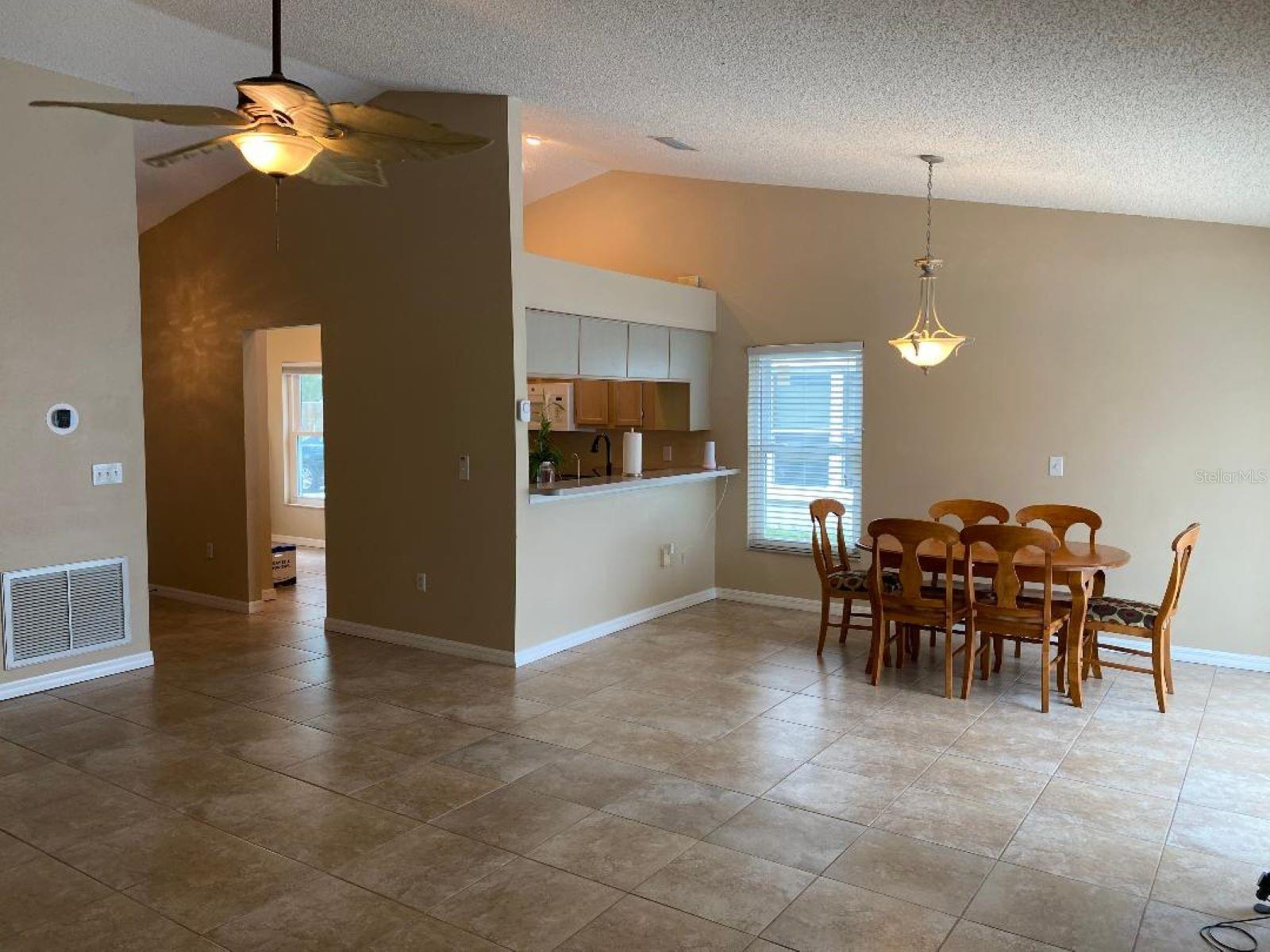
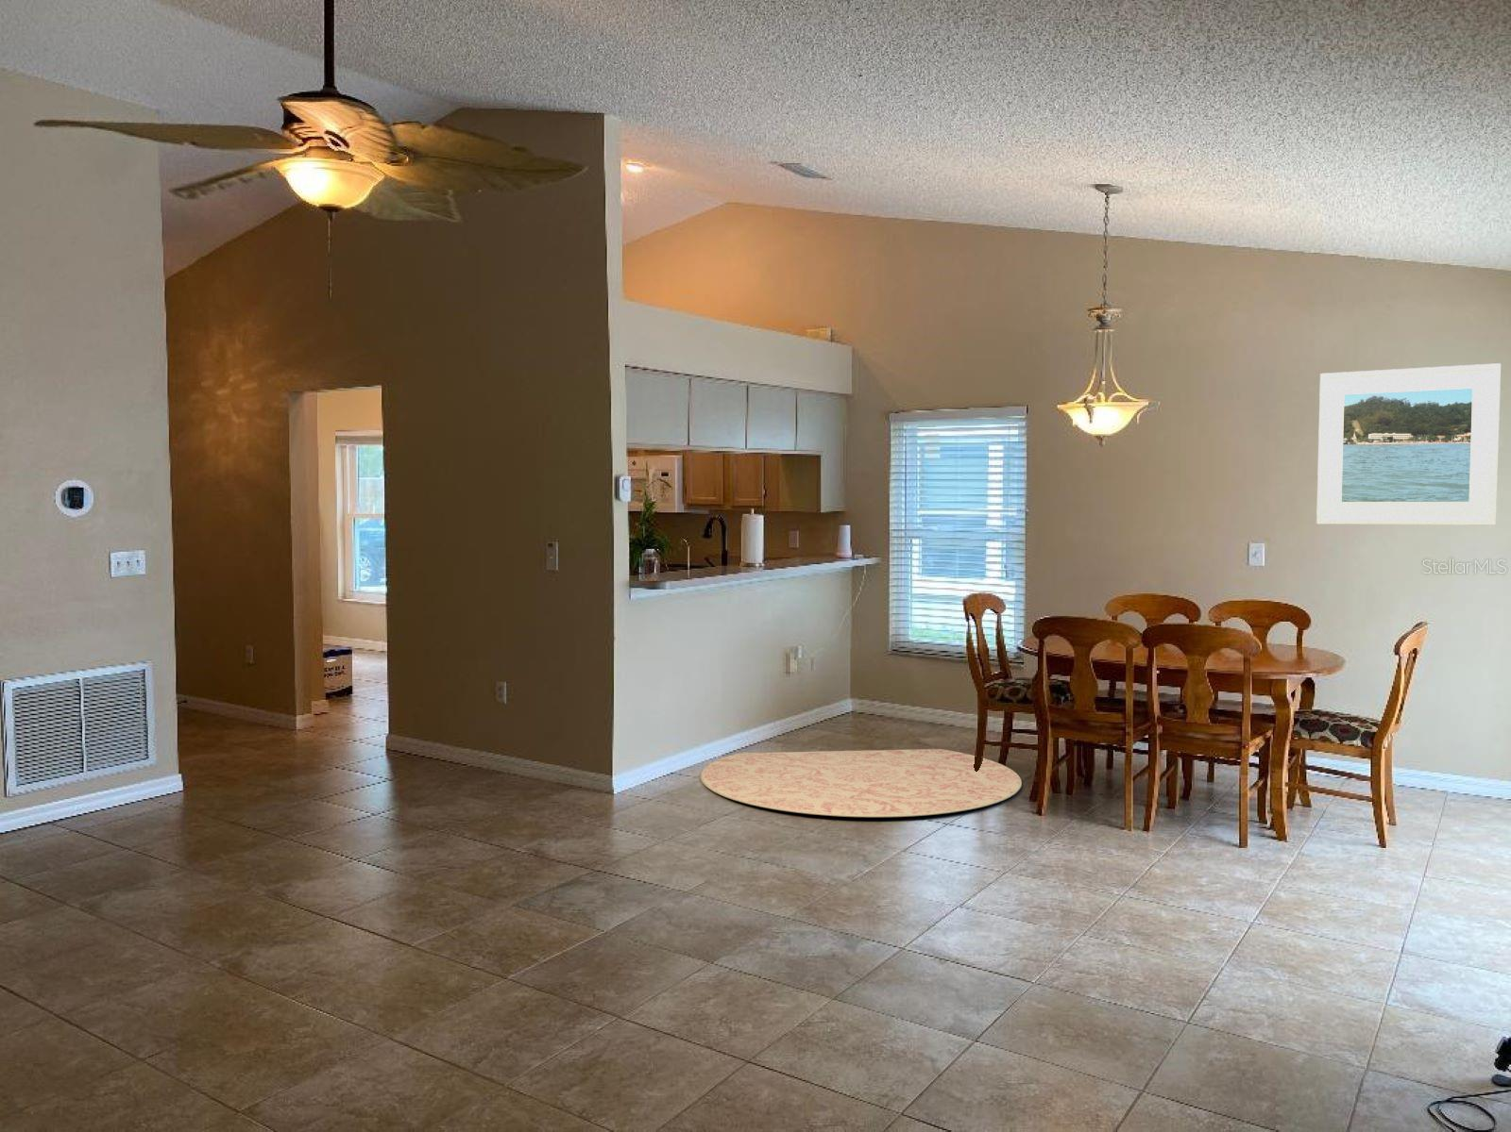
+ rug (859, 774)
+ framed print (1405, 446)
